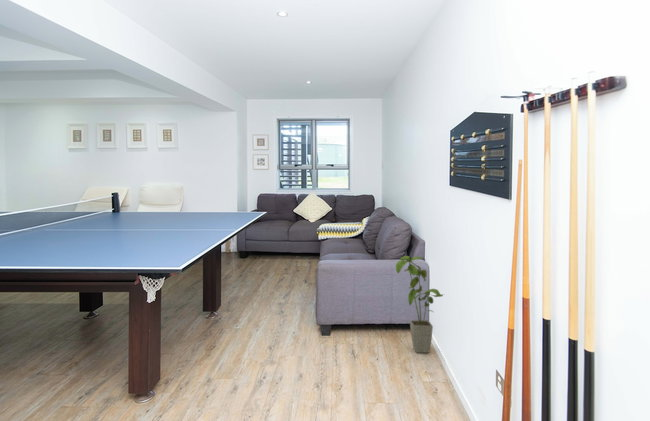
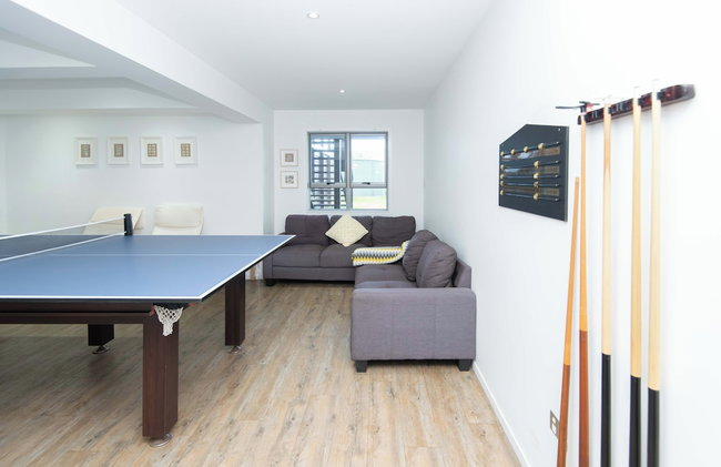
- house plant (419, 305)
